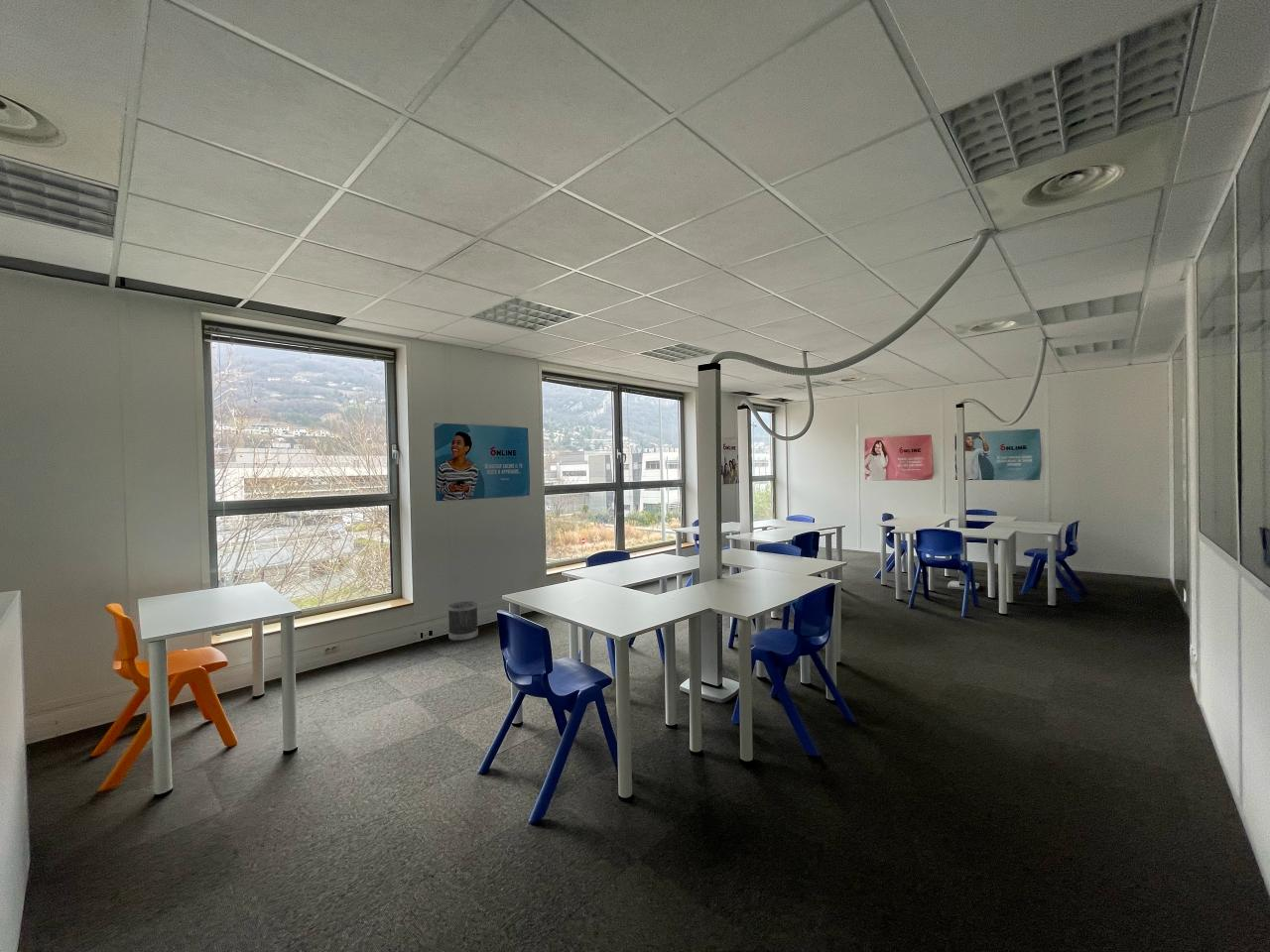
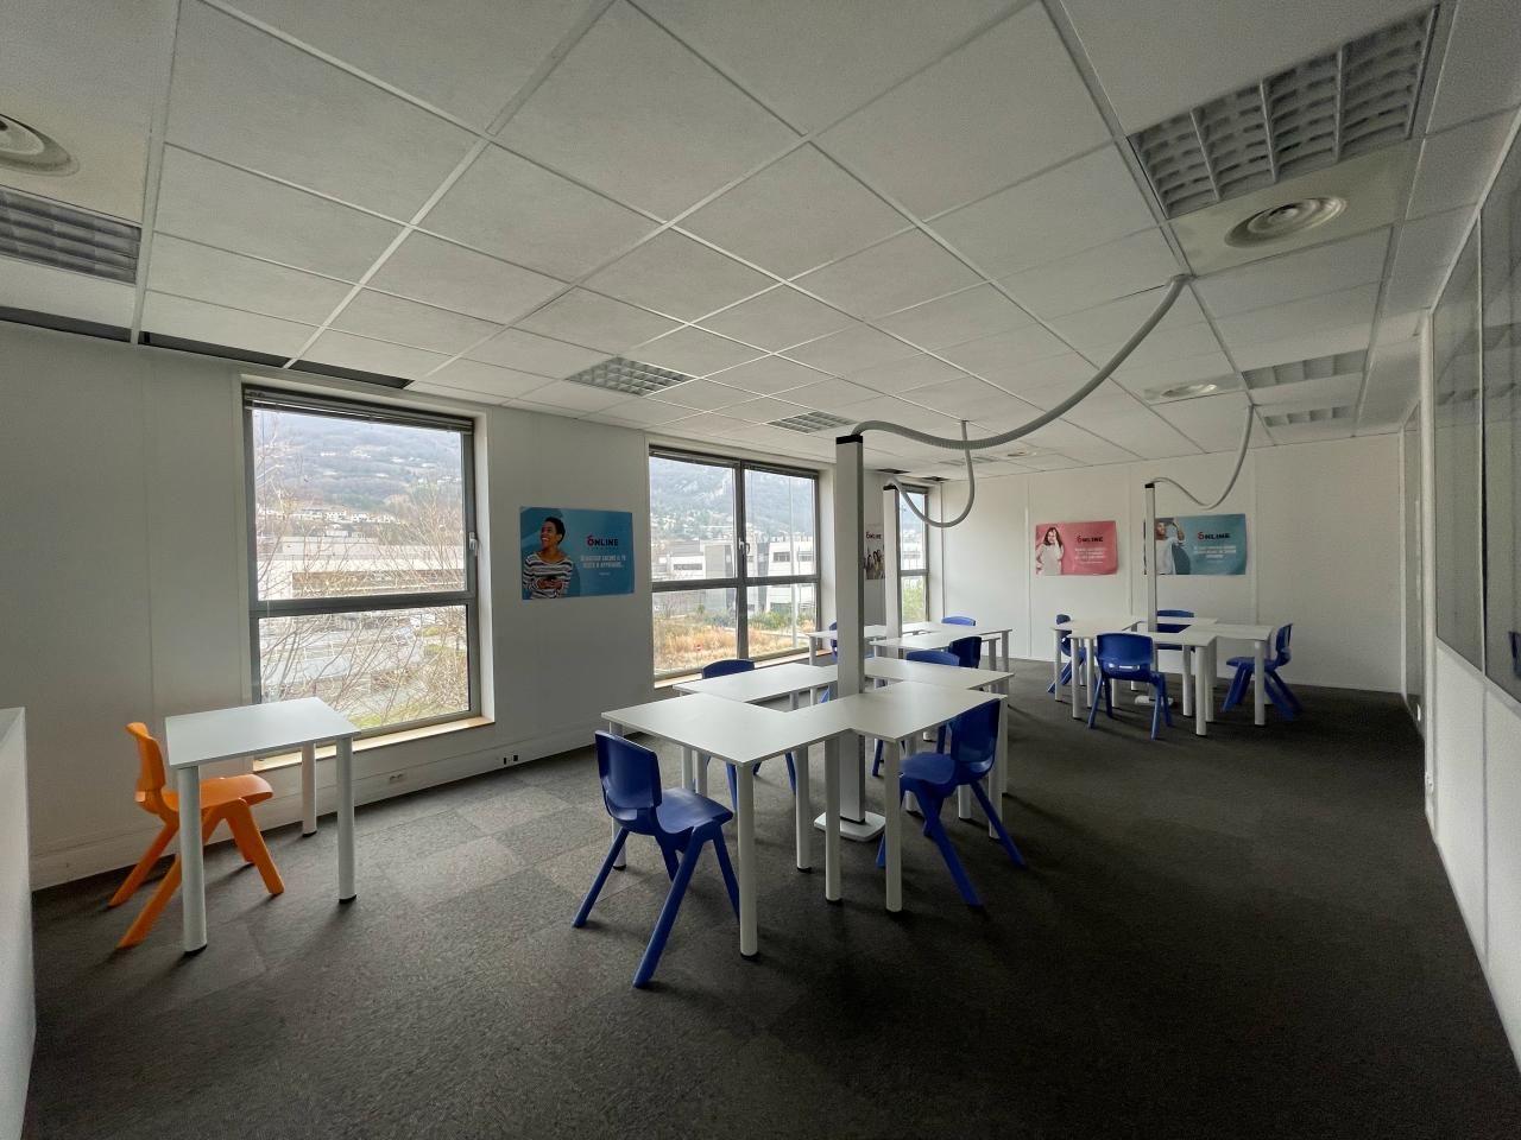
- wastebasket (462, 620)
